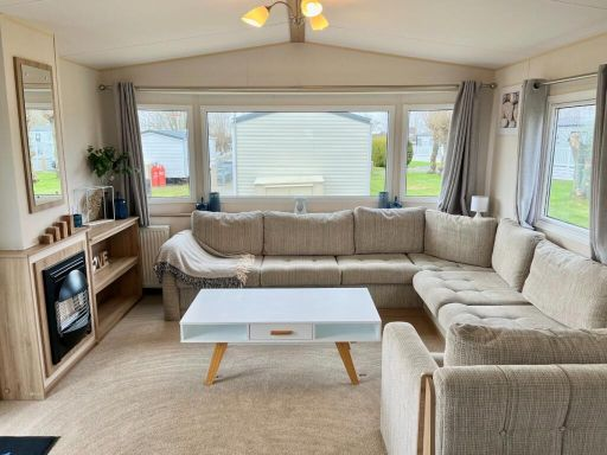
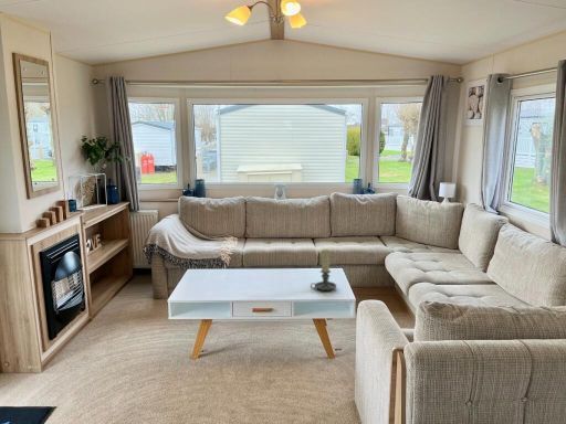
+ candle holder (323, 268)
